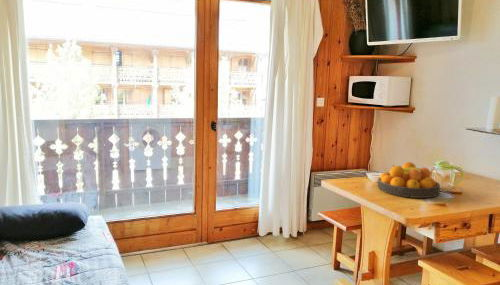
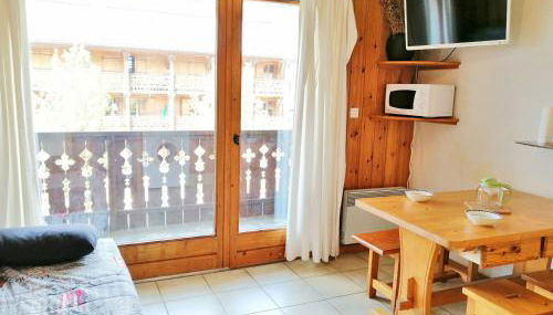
- fruit bowl (408, 177)
